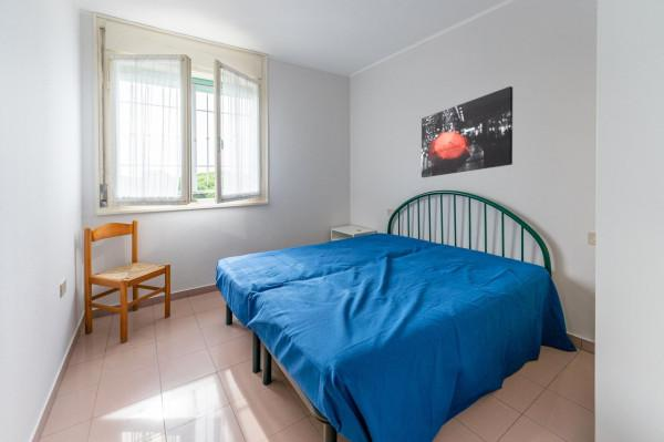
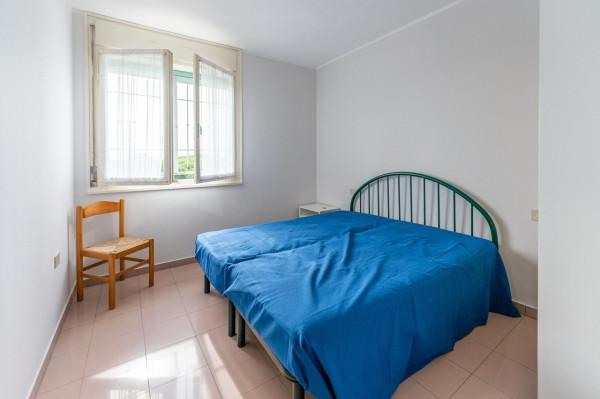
- wall art (460, 138)
